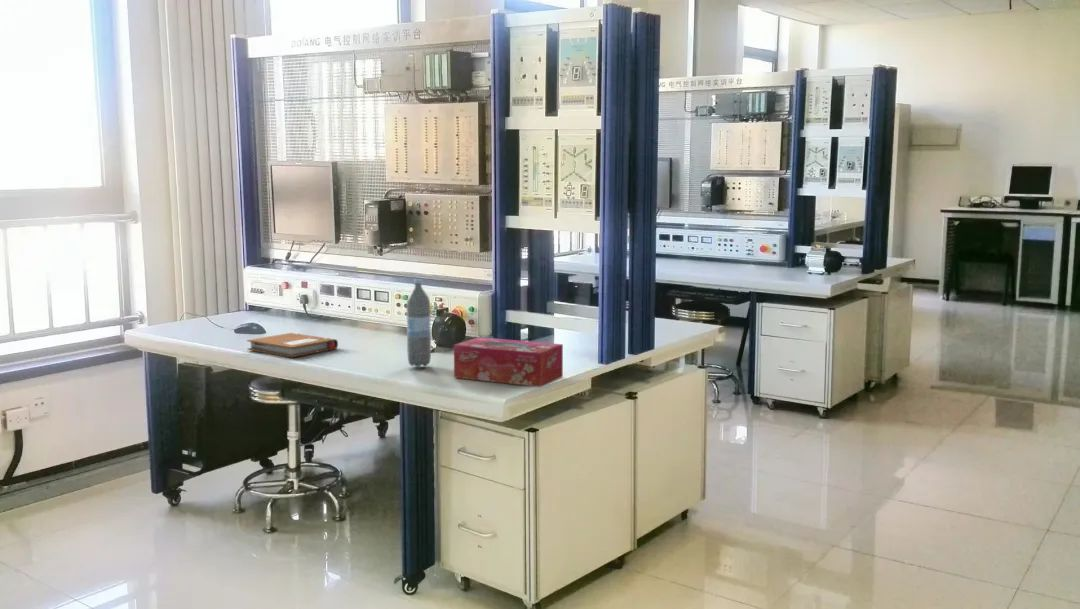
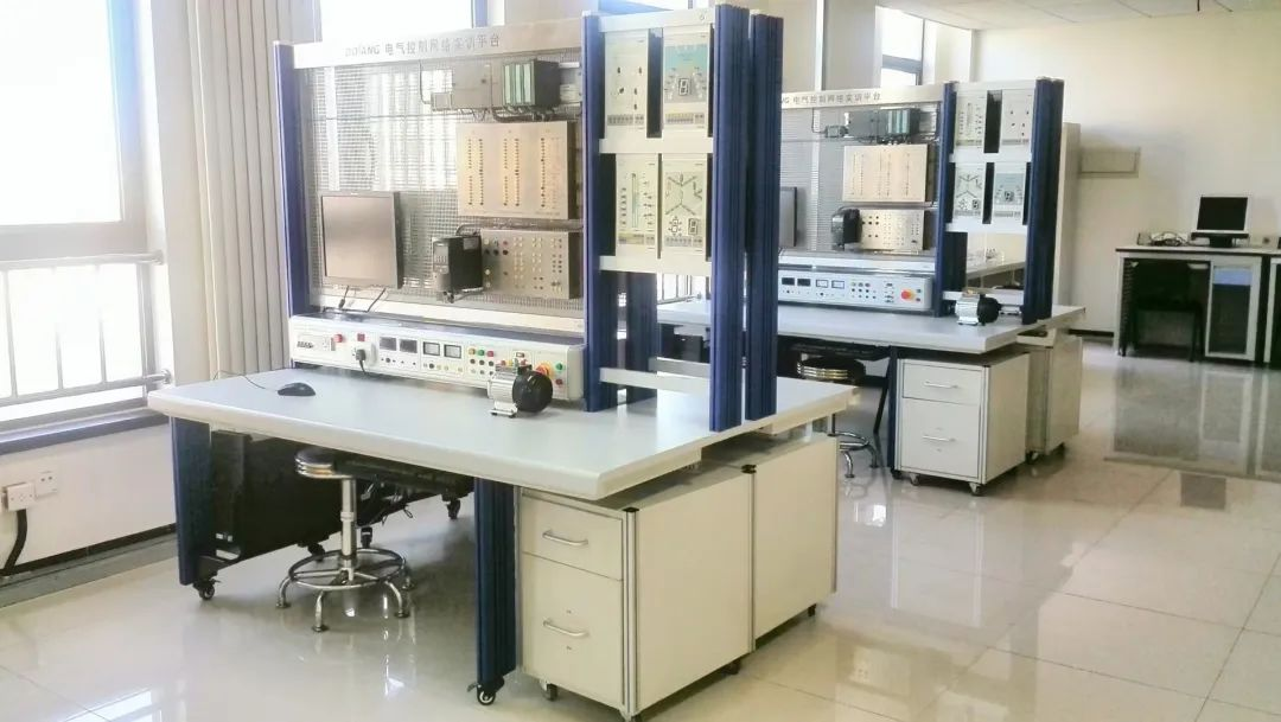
- water bottle (418, 323)
- notebook (294, 344)
- tissue box (508, 360)
